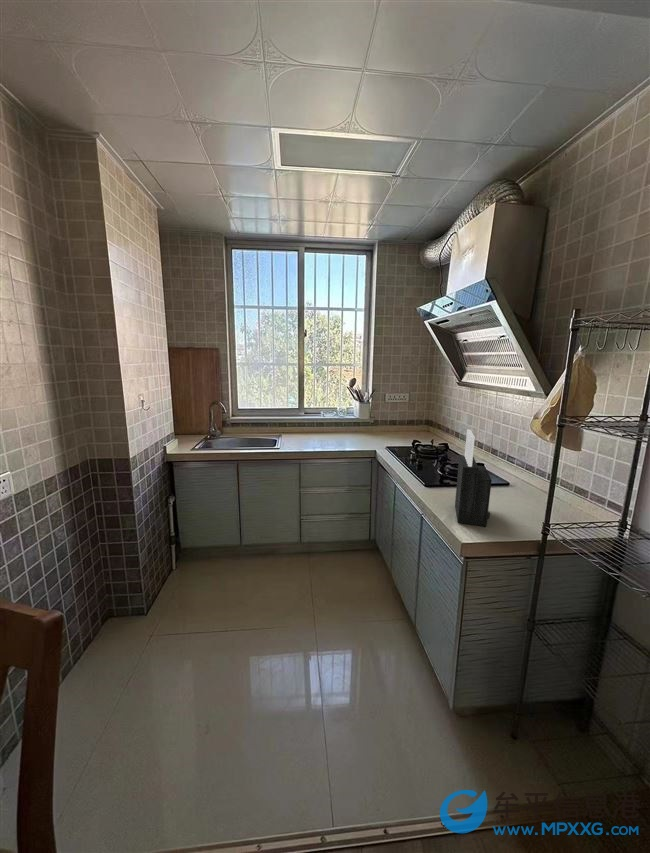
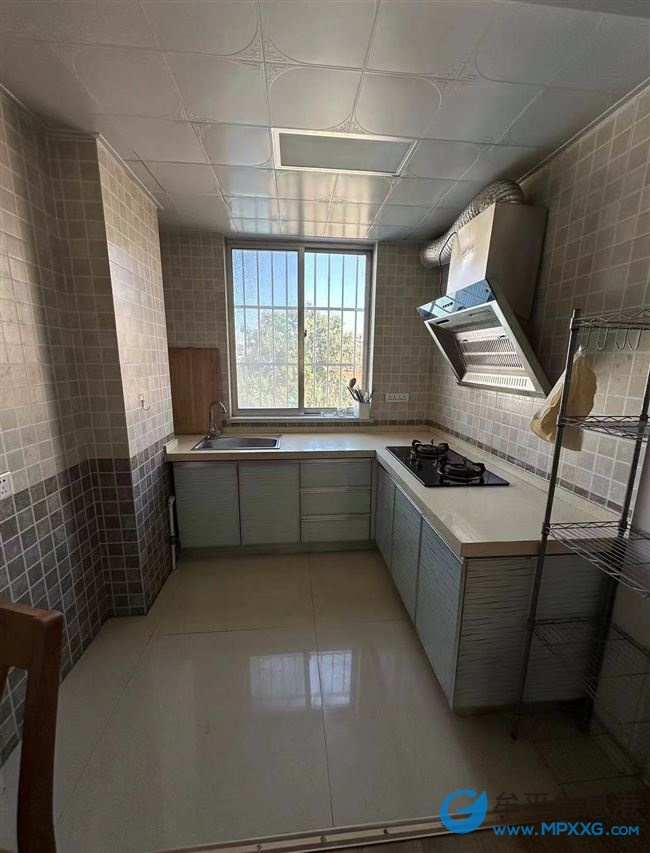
- knife block (476, 475)
